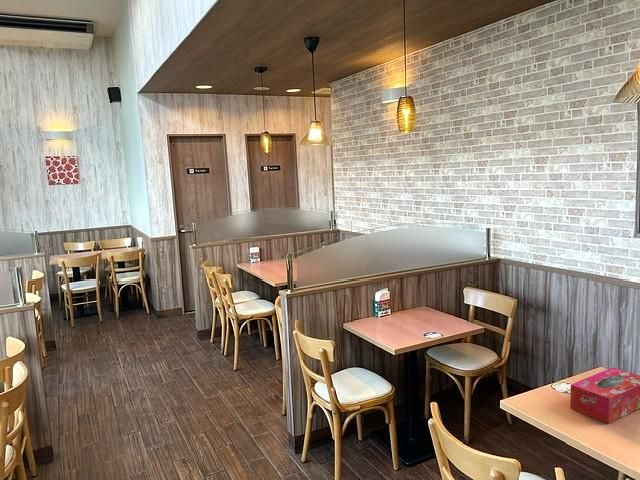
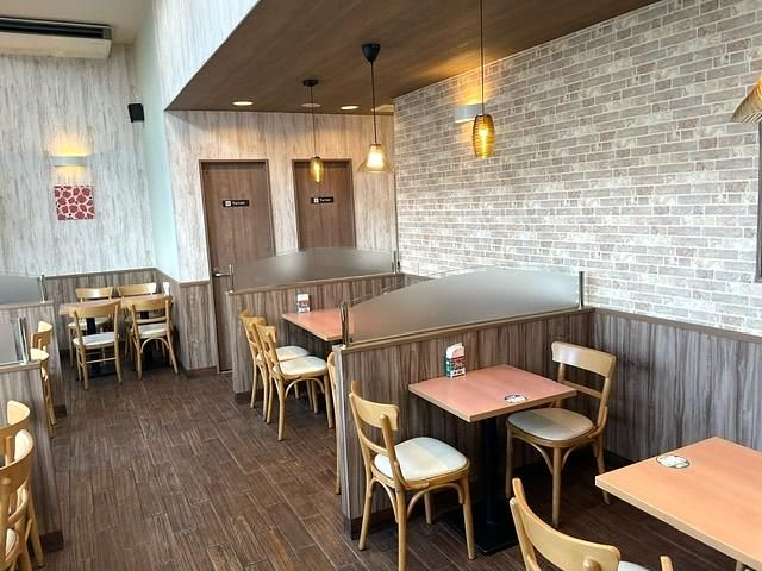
- tissue box (610, 393)
